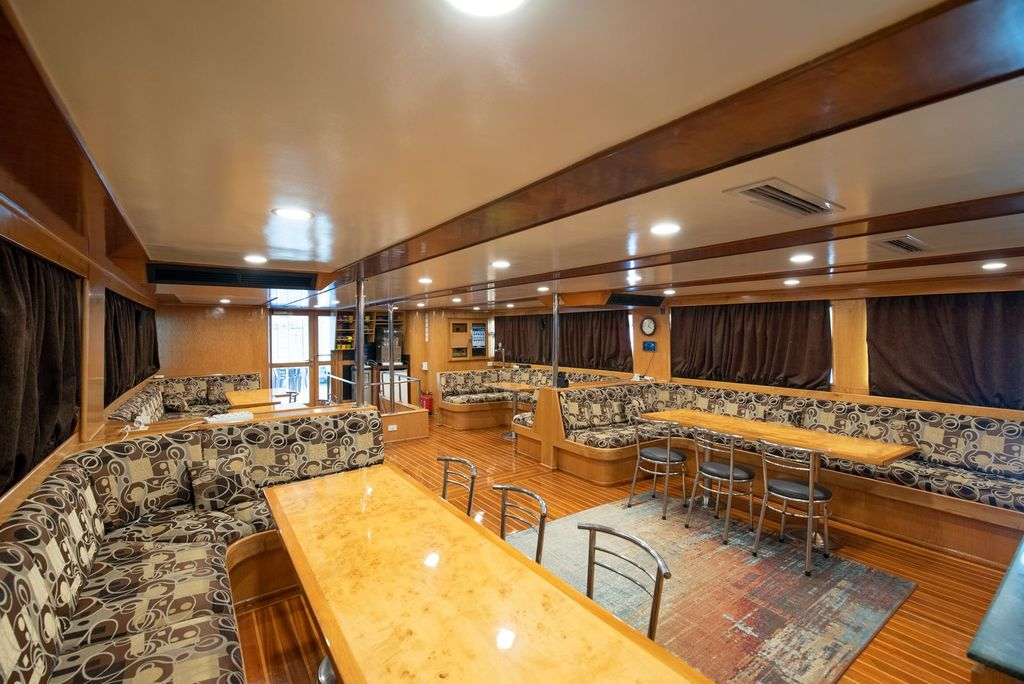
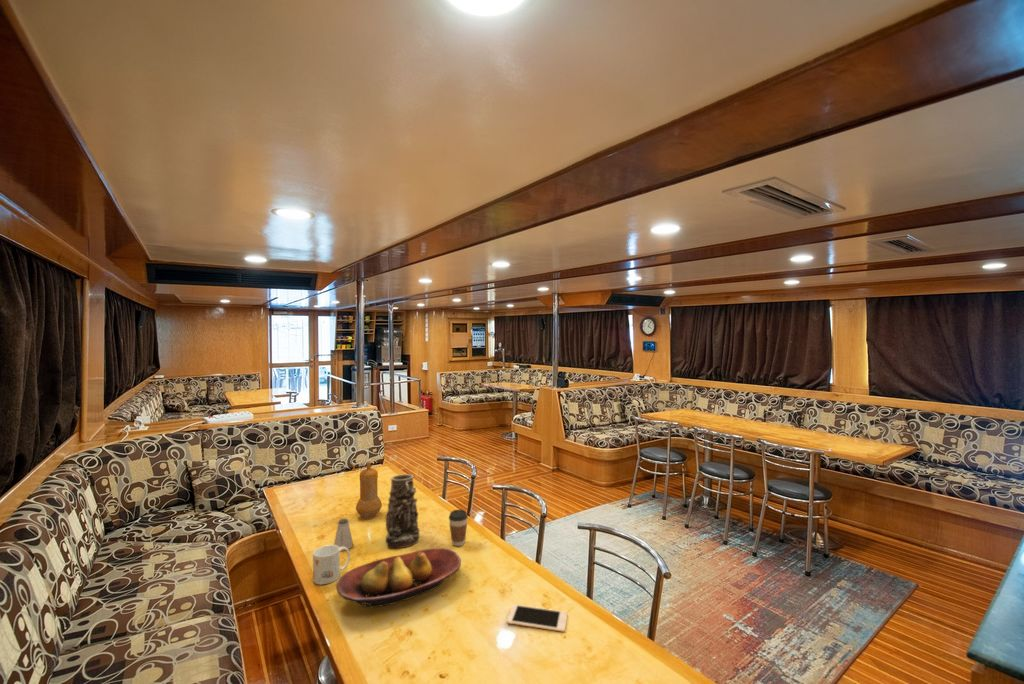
+ vase (401, 509)
+ coffee cup (458, 528)
+ mug (332, 562)
+ cell phone (537, 617)
+ fruit bowl (402, 572)
+ pepper mill (366, 489)
+ saltshaker (343, 533)
